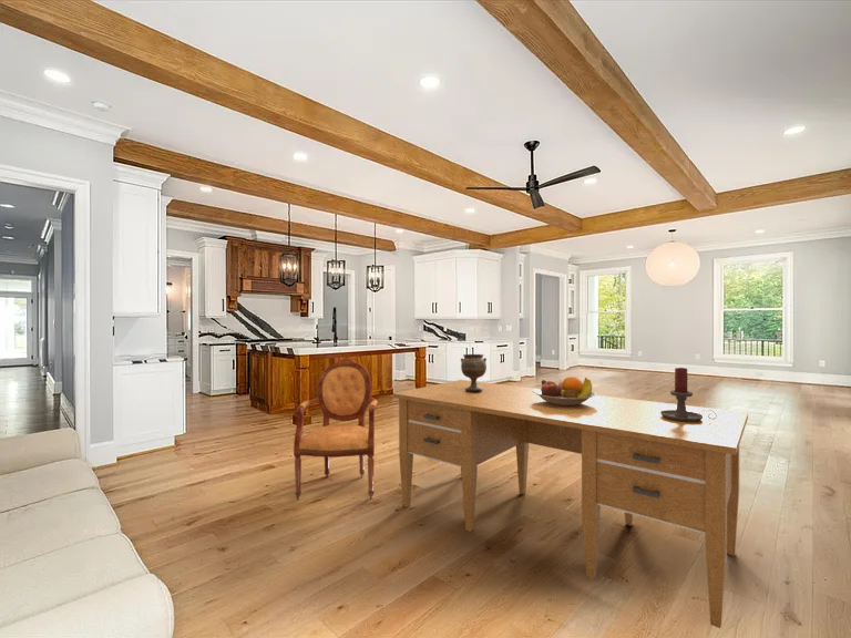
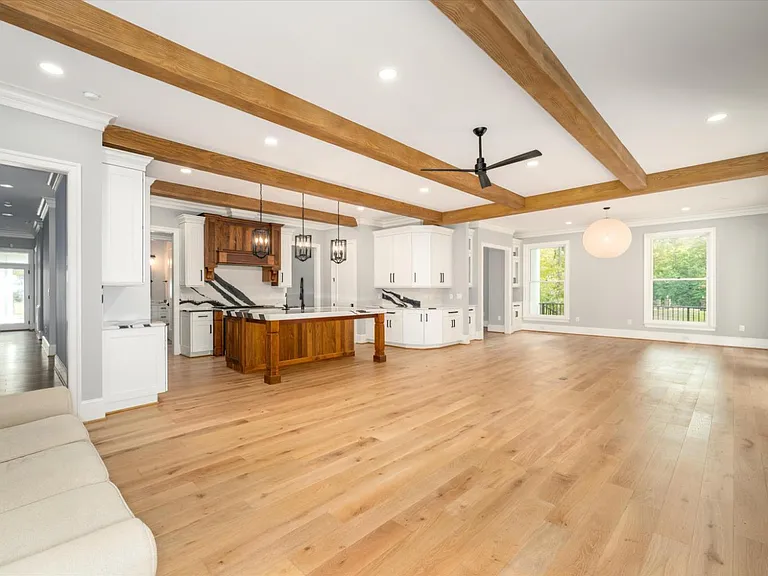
- armchair (340, 425)
- goblet (473, 371)
- candle holder (687, 392)
- desk (553, 447)
- fruit bowl (563, 389)
